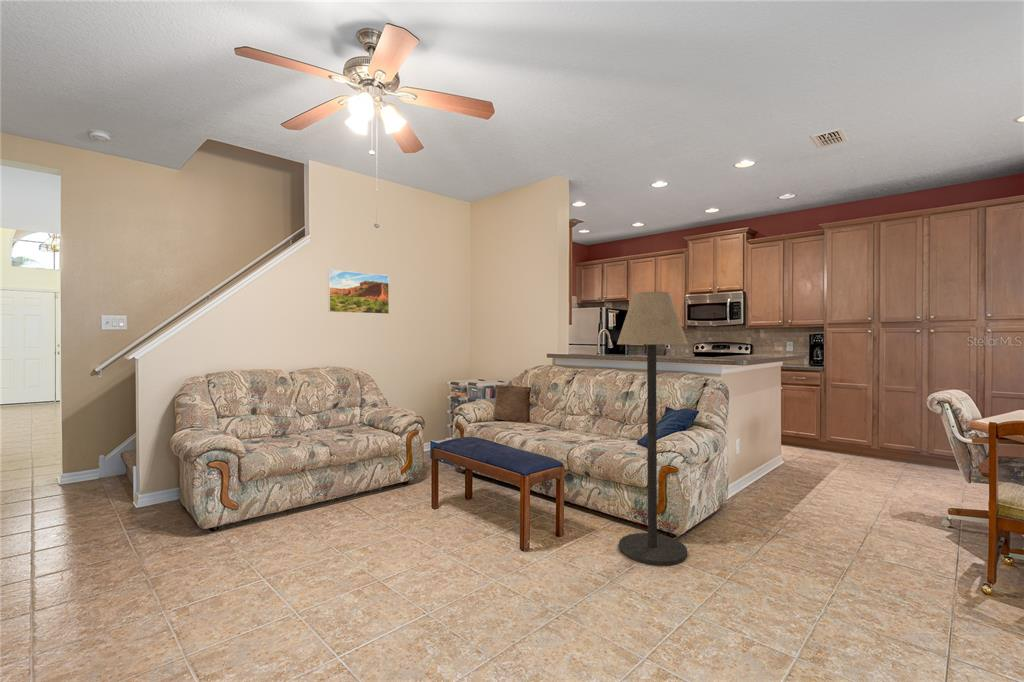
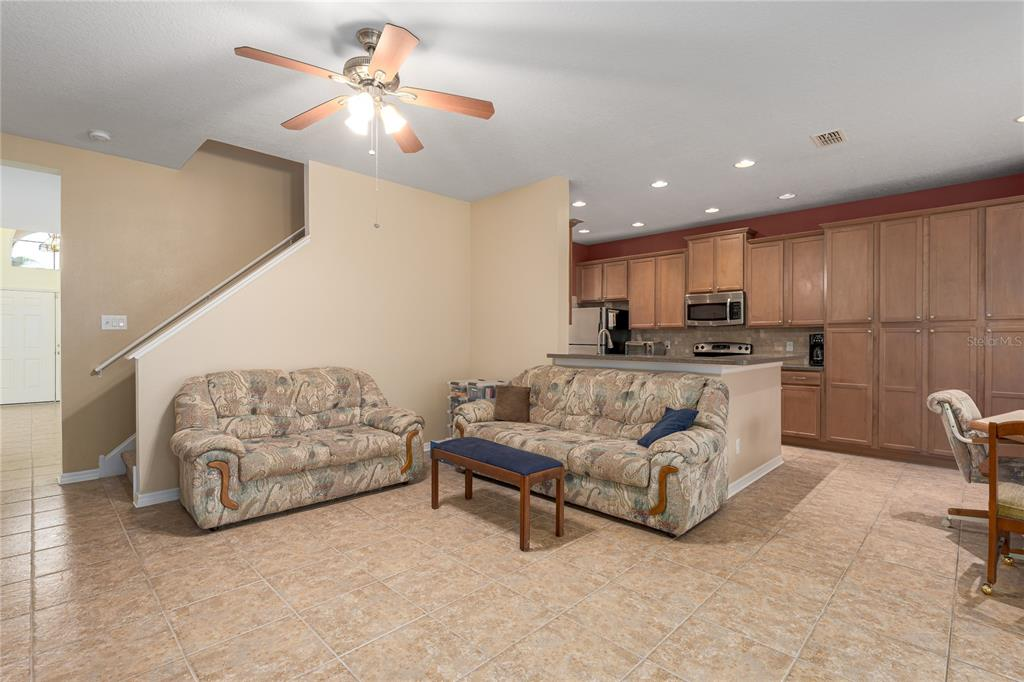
- floor lamp (652, 421)
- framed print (359, 292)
